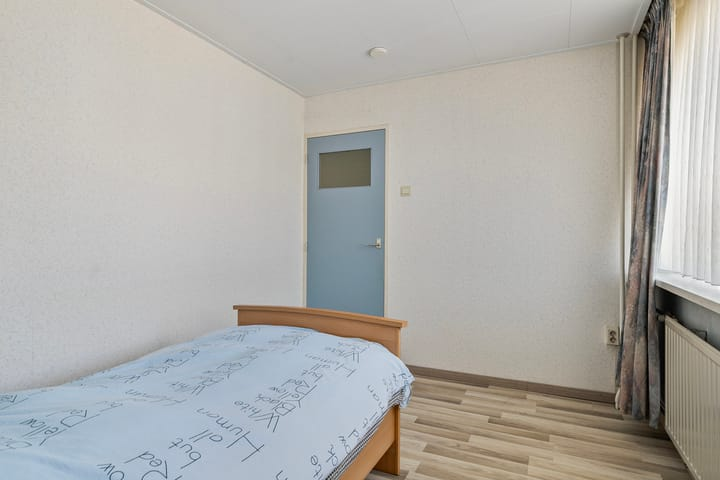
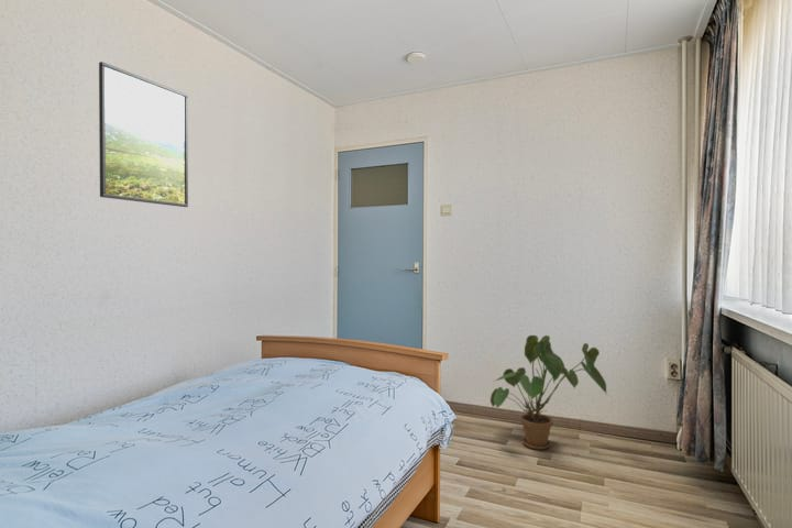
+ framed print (147, 141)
+ house plant (546, 388)
